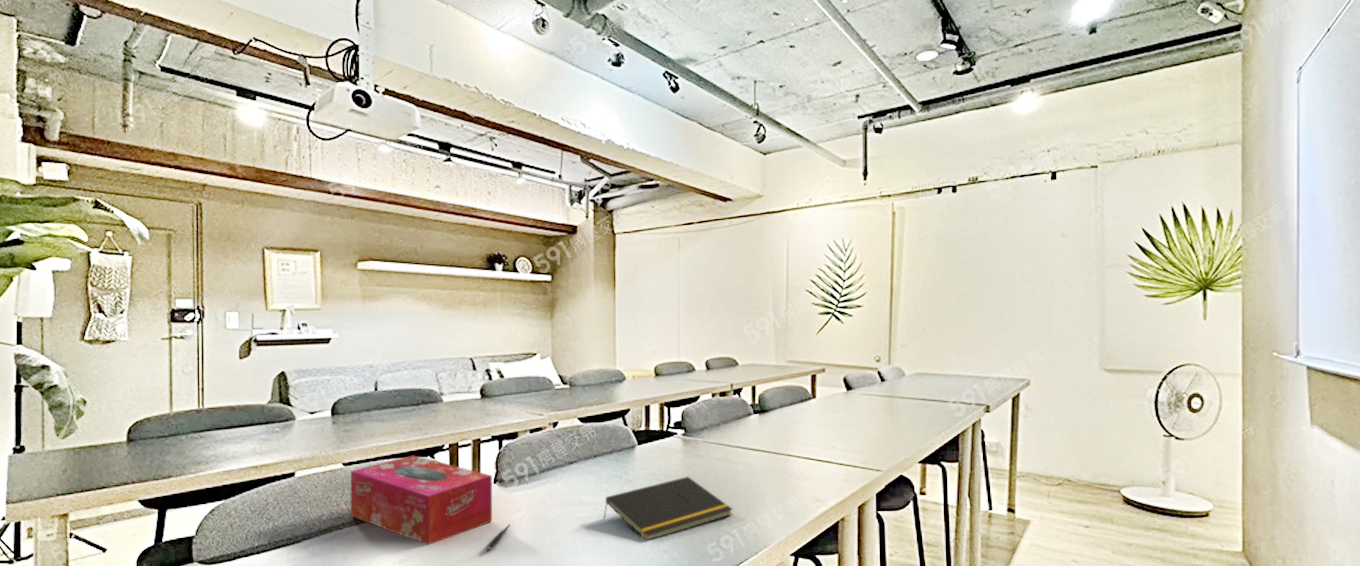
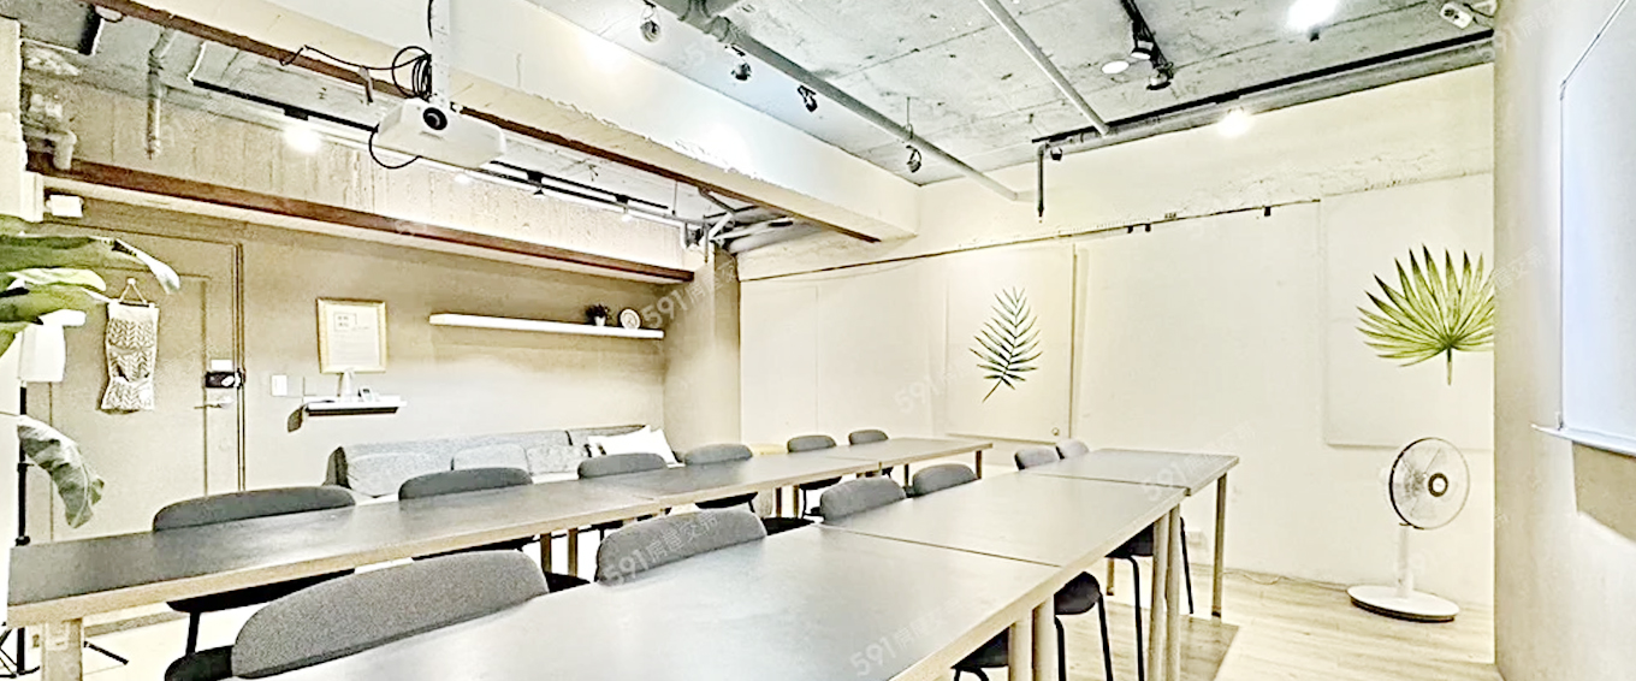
- pen (499, 536)
- notepad (669, 505)
- tissue box (420, 495)
